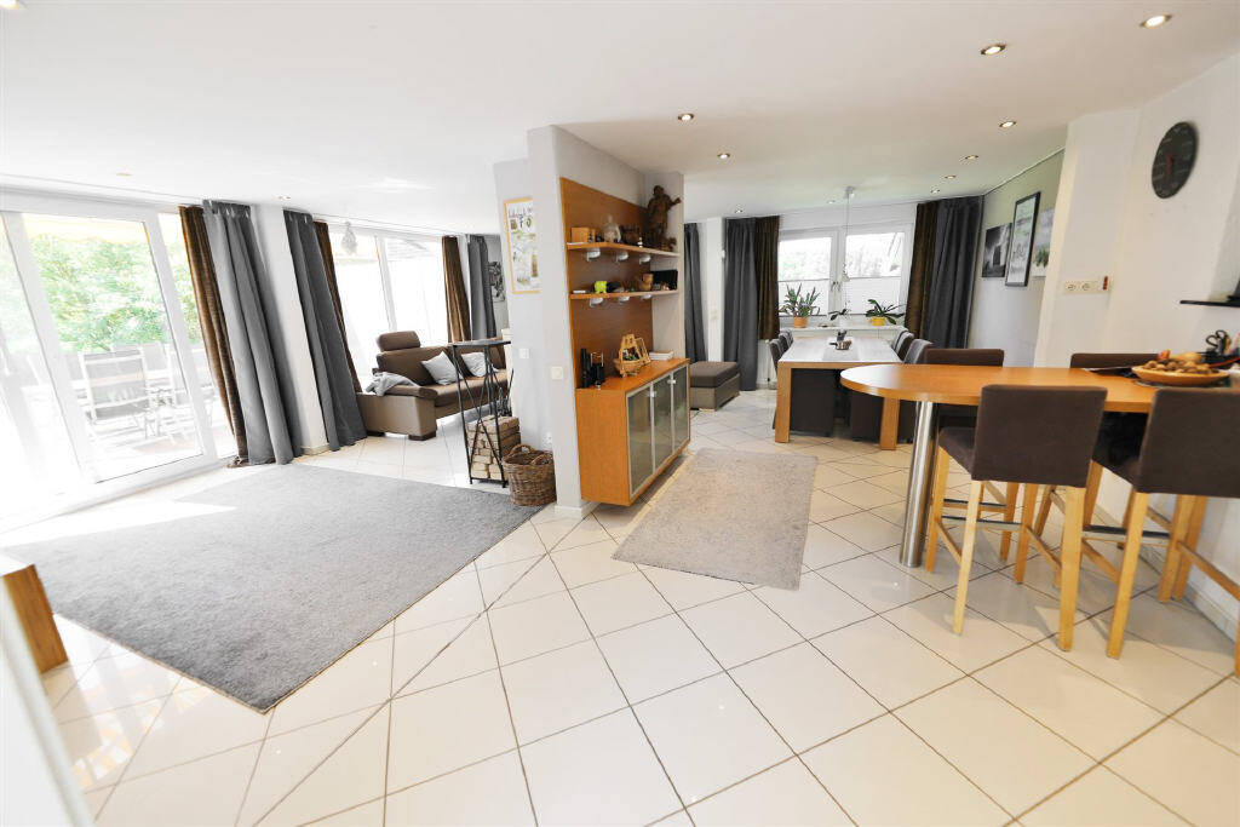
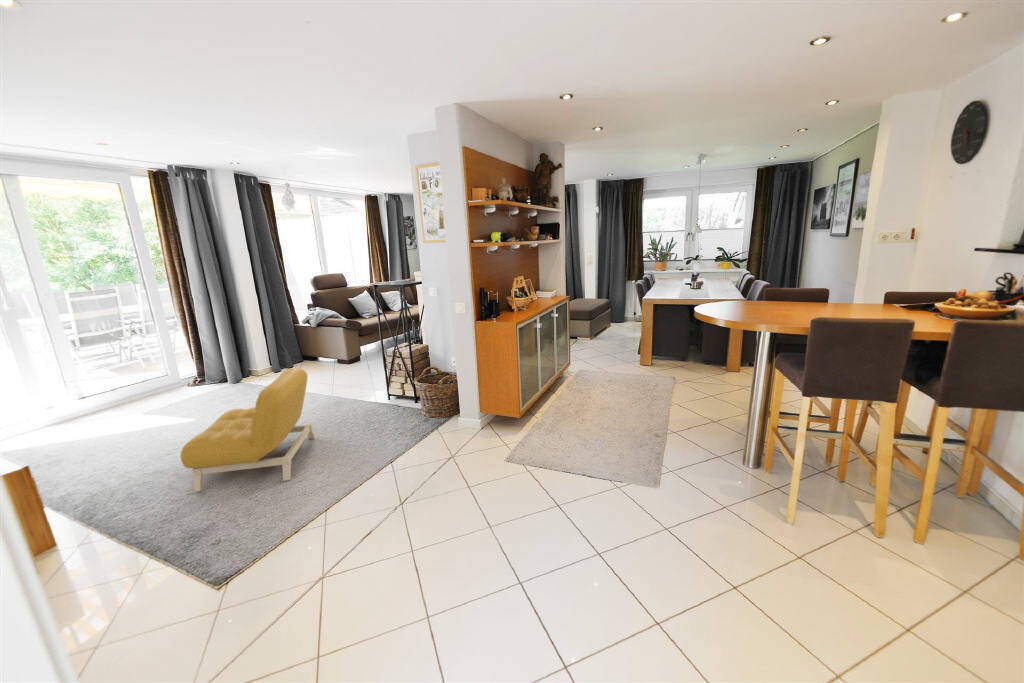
+ armchair (252, 421)
